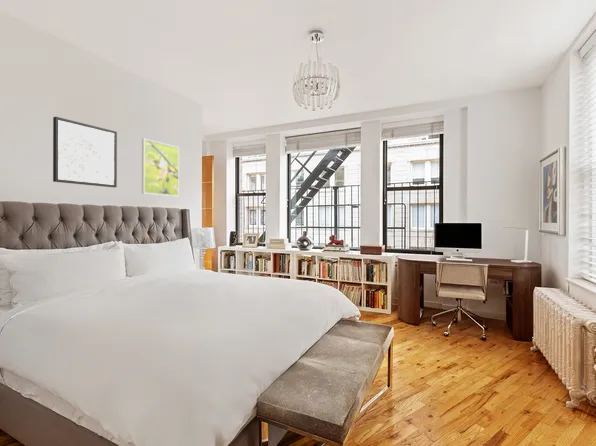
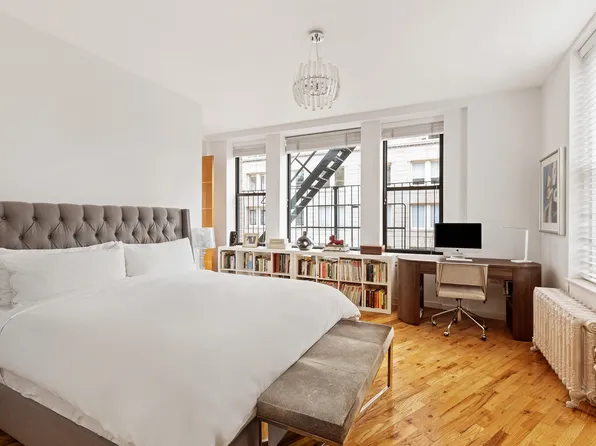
- wall art (87, 154)
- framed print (161, 169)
